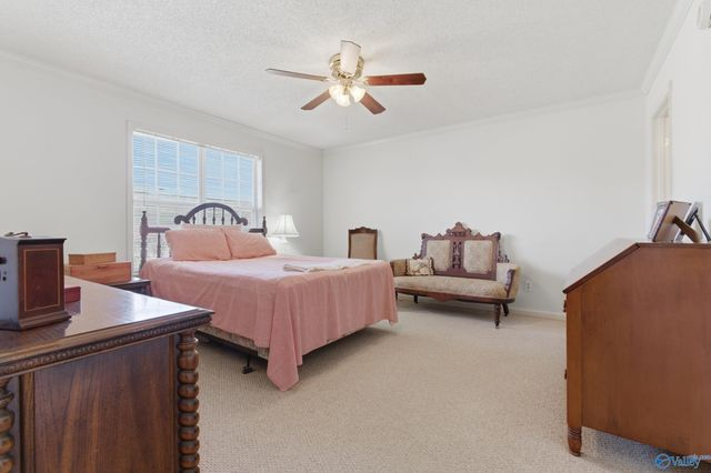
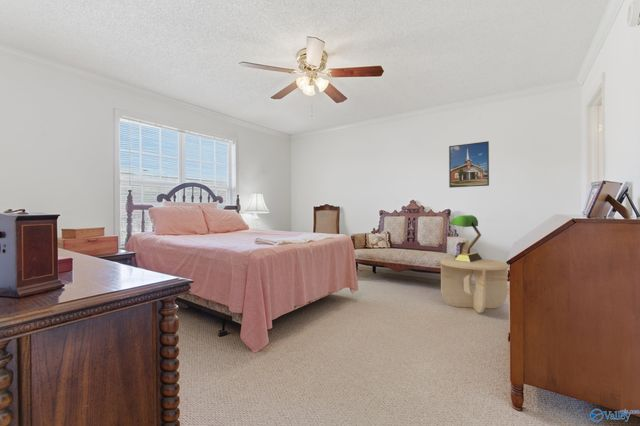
+ table lamp (472, 241)
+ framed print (468, 165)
+ side table (470, 284)
